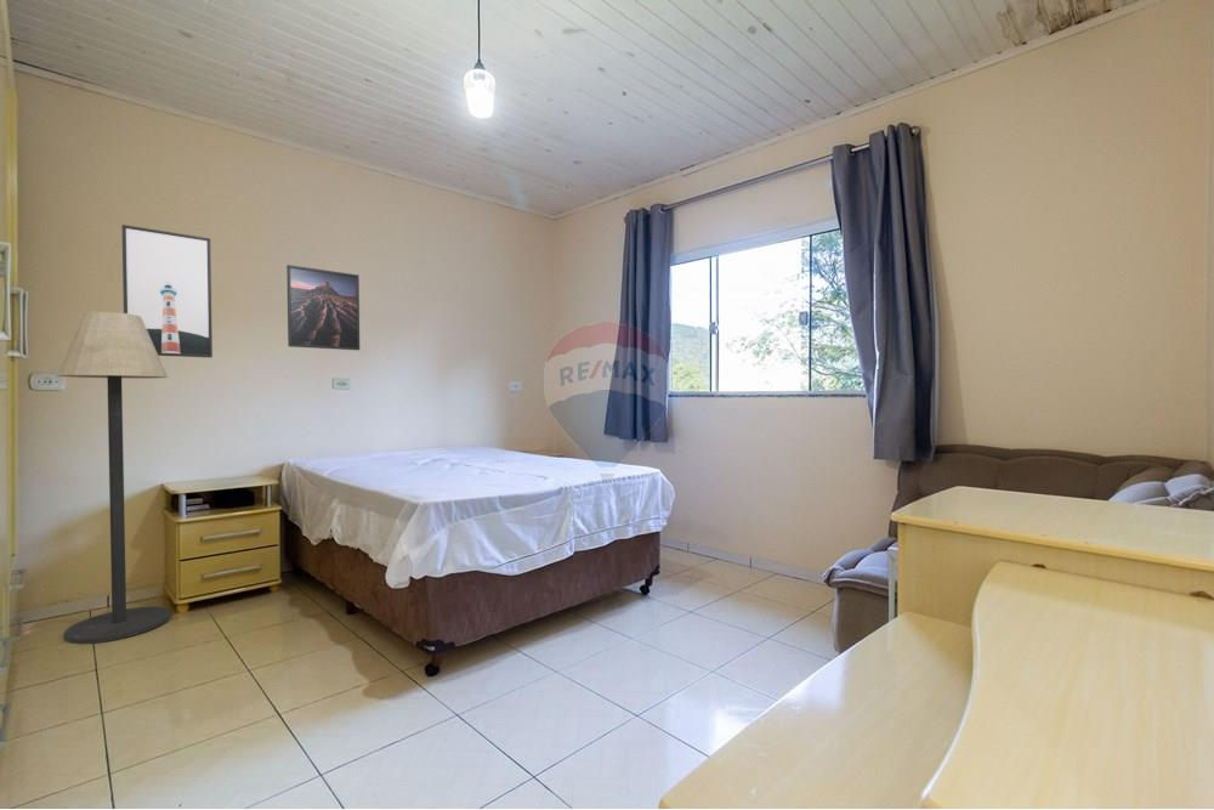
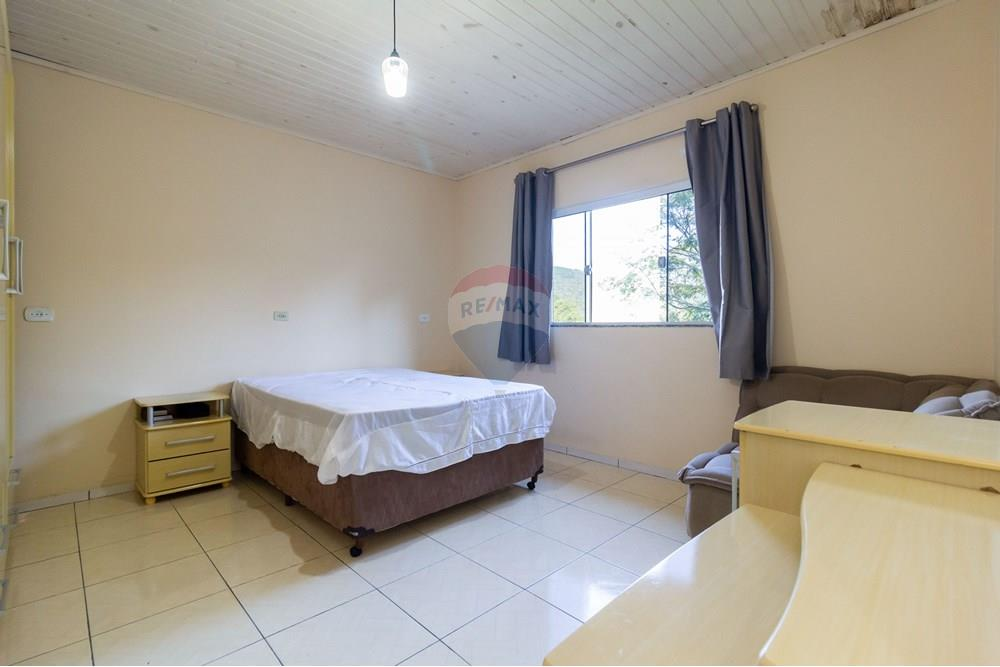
- floor lamp (115, 470)
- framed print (169, 294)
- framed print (324, 308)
